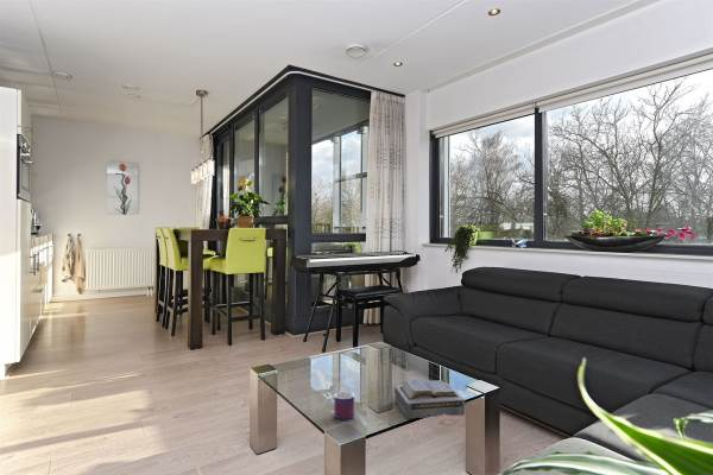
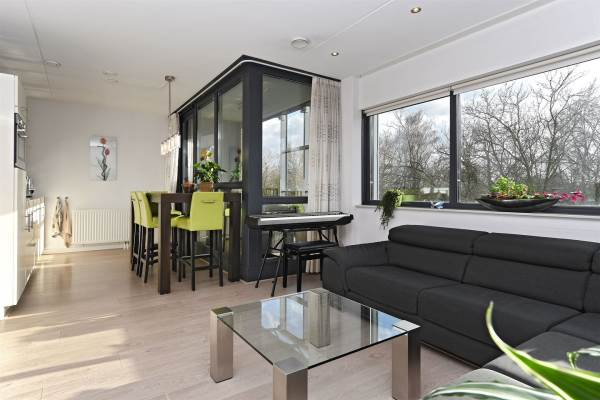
- bible (428, 395)
- mug (339, 405)
